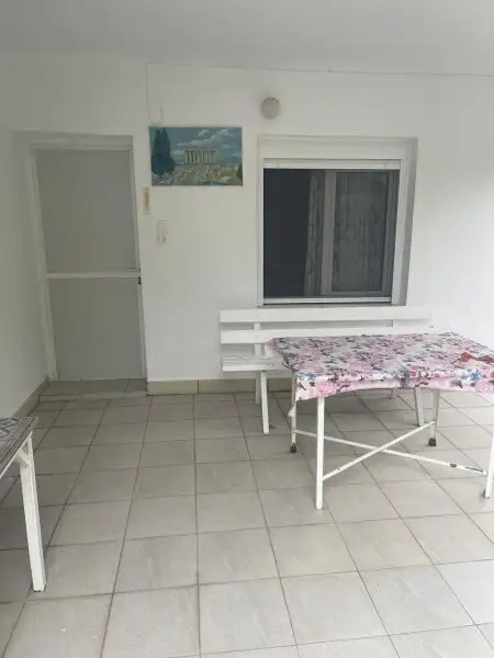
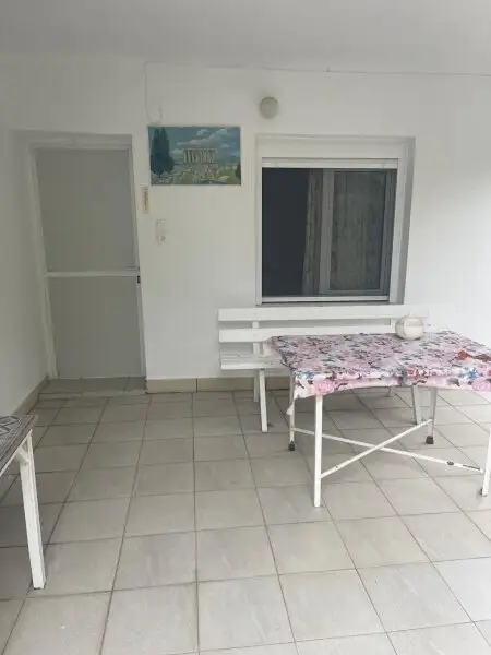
+ teapot (409, 325)
